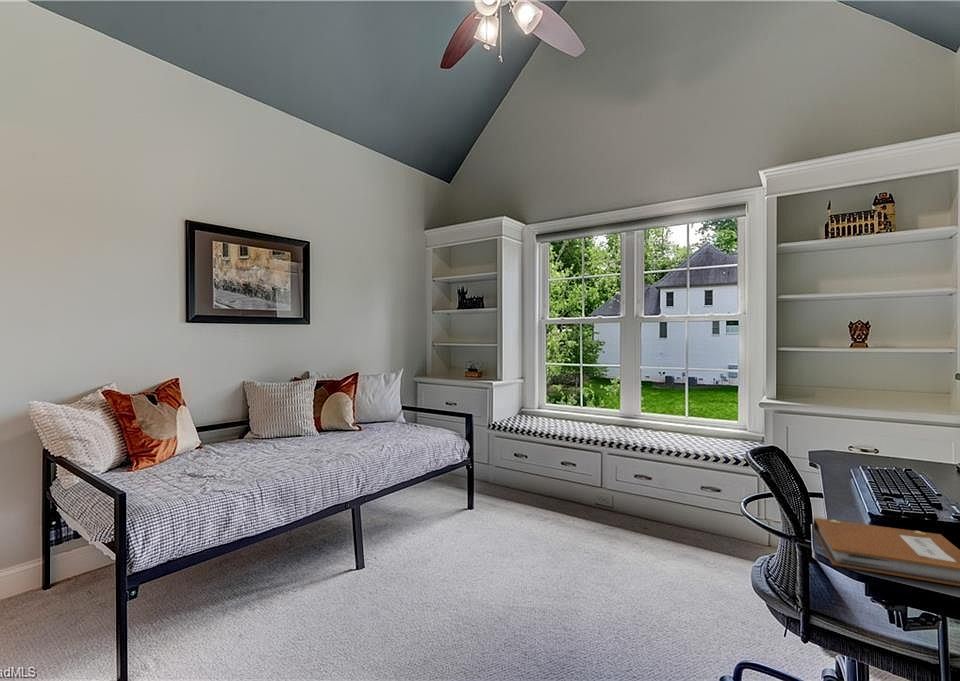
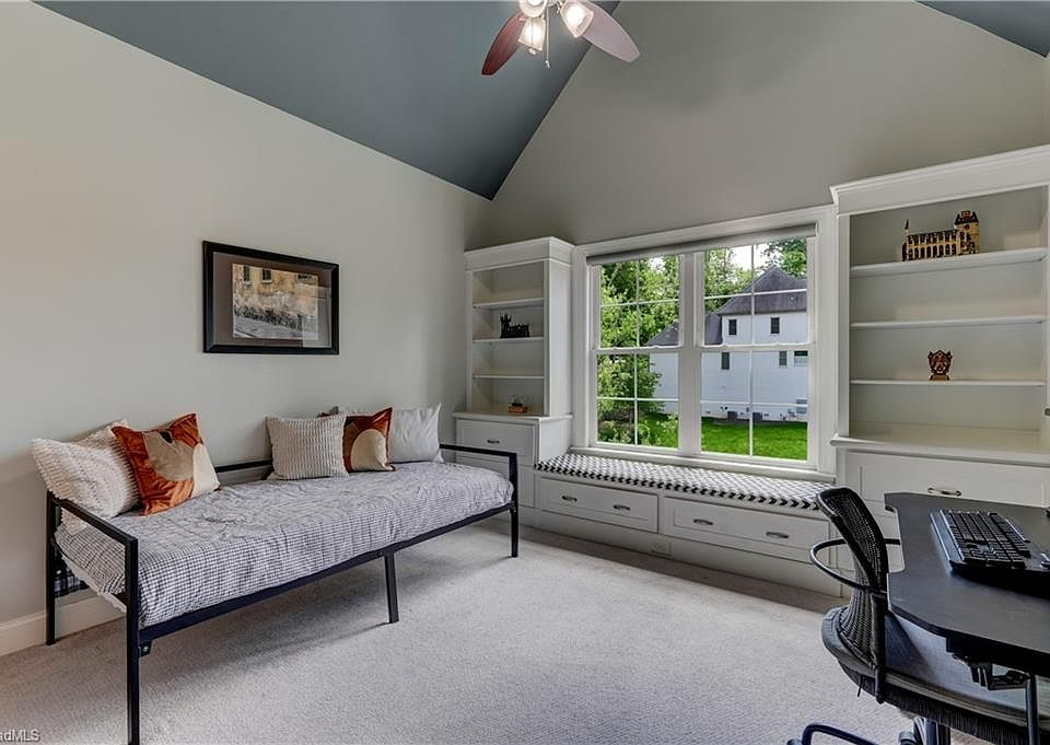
- notebook (891, 548)
